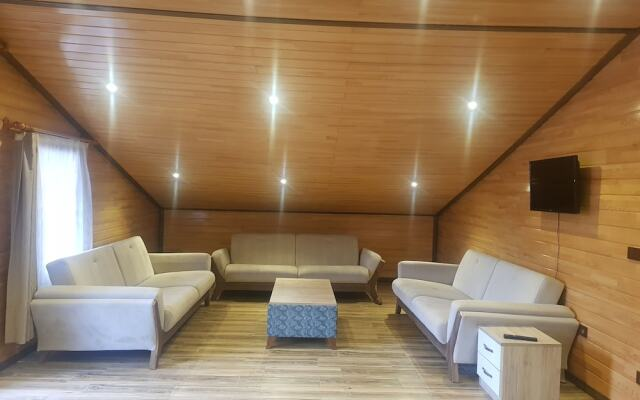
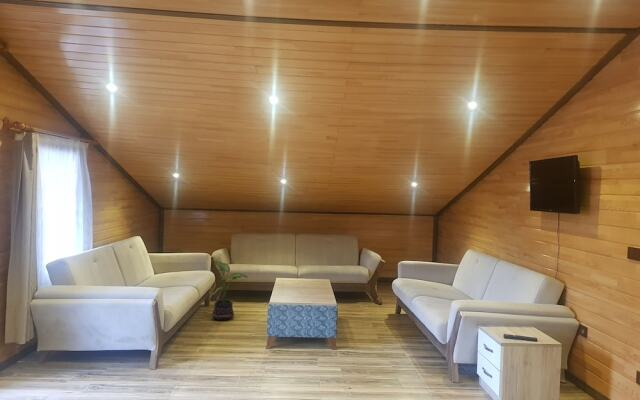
+ potted plant (226, 290)
